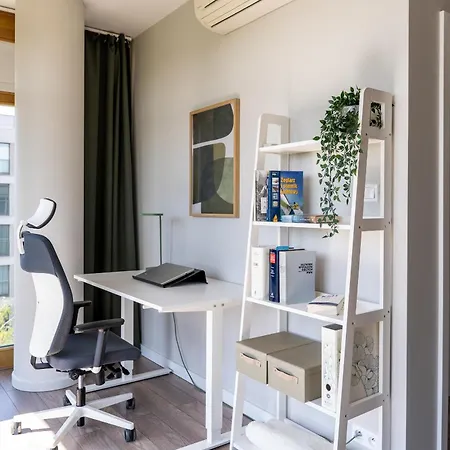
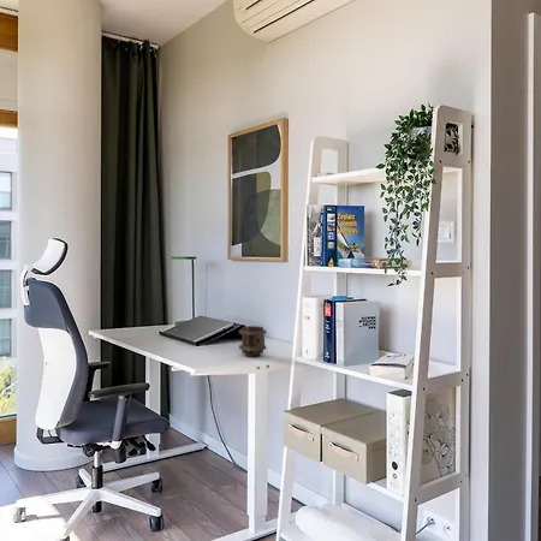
+ mug (254, 341)
